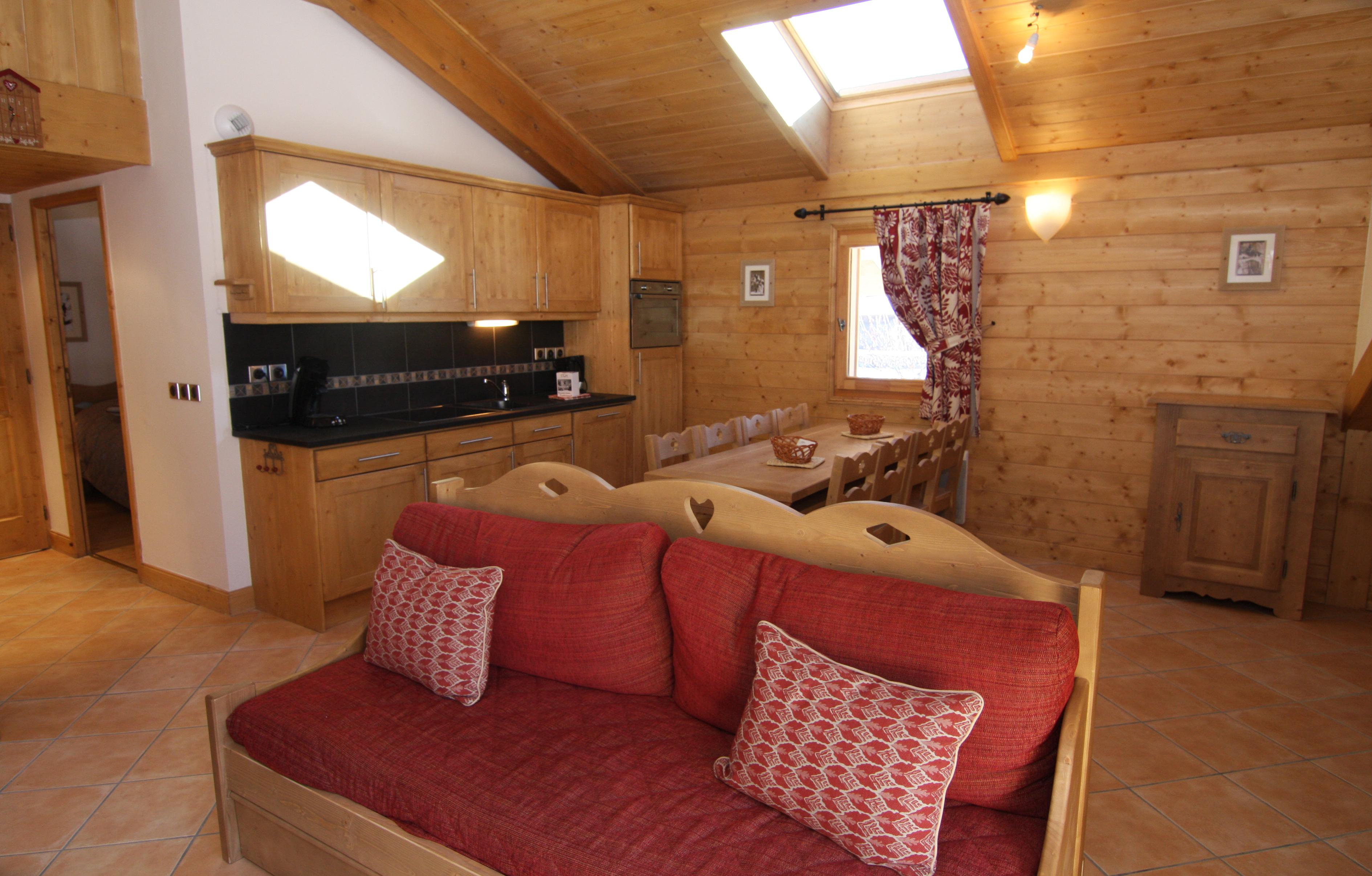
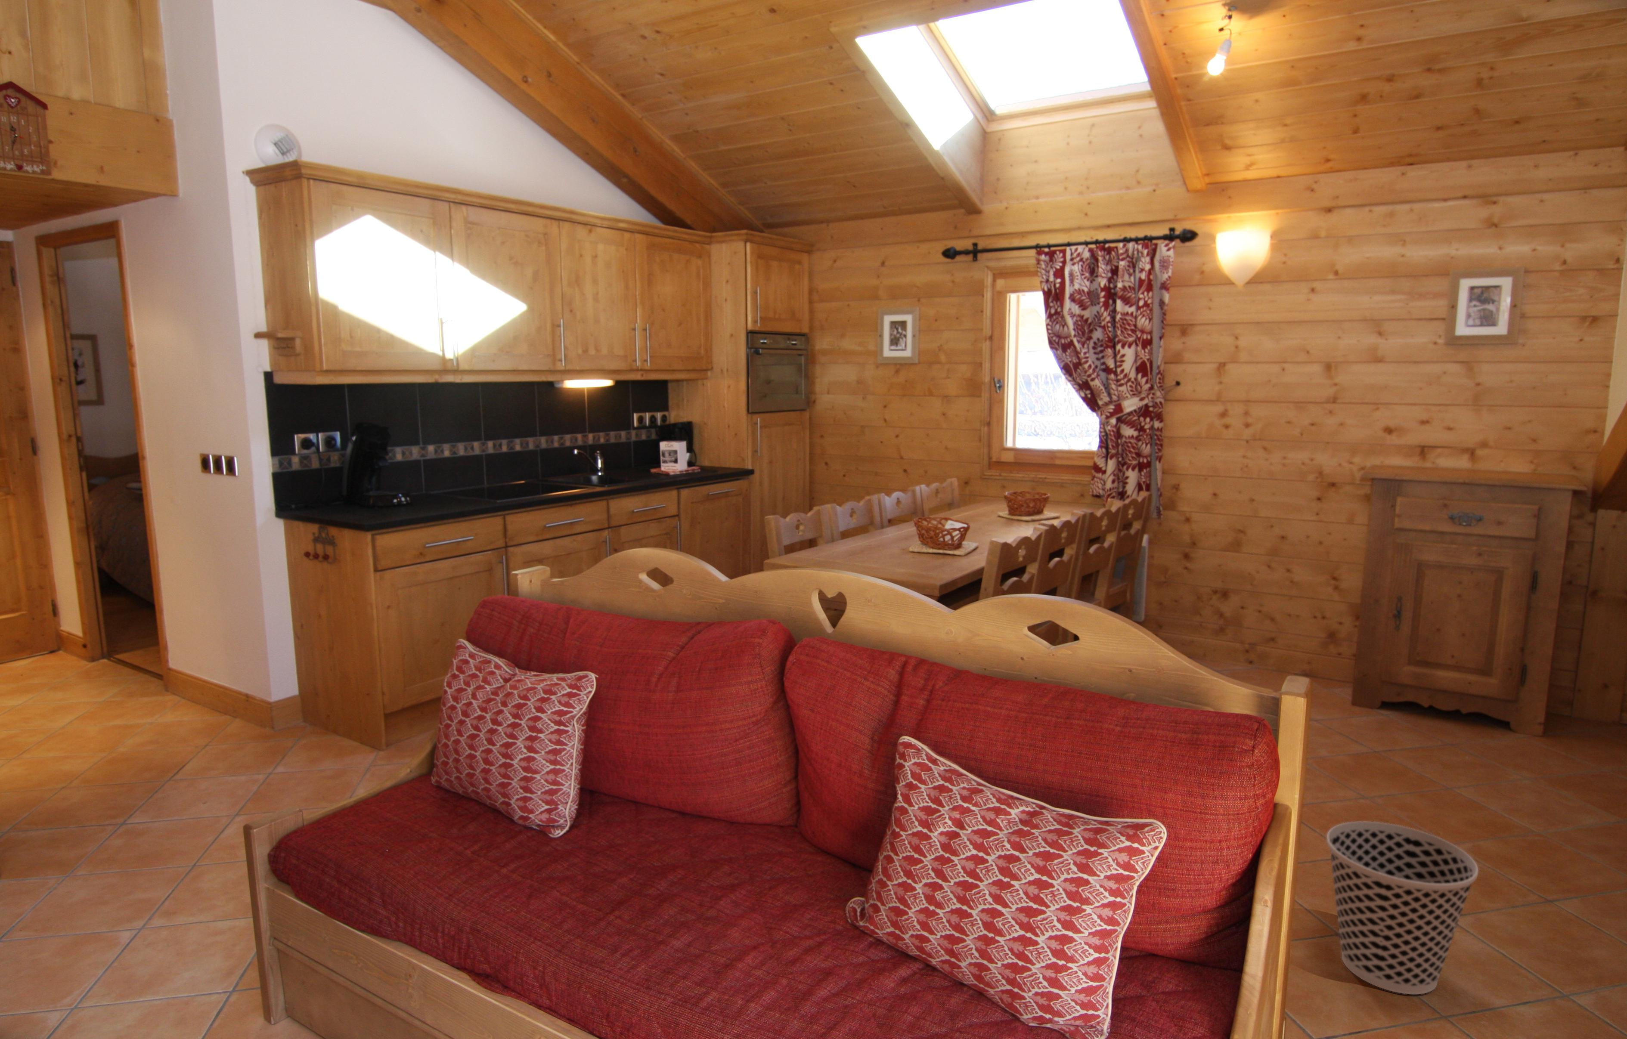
+ wastebasket (1395, 910)
